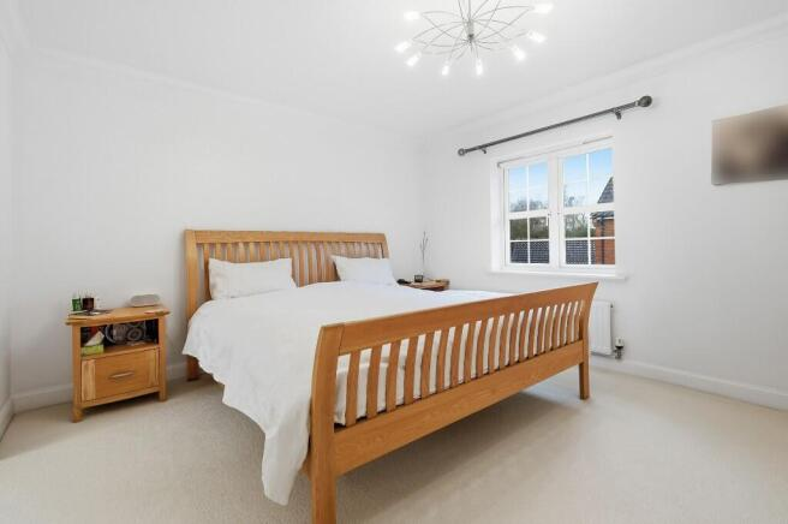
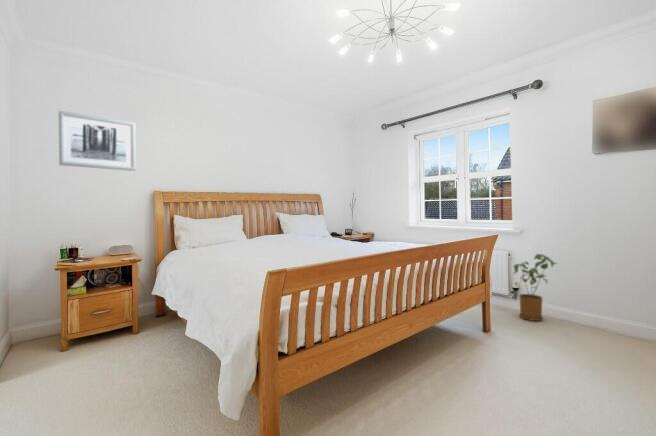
+ wall art (99, 142)
+ house plant (531, 286)
